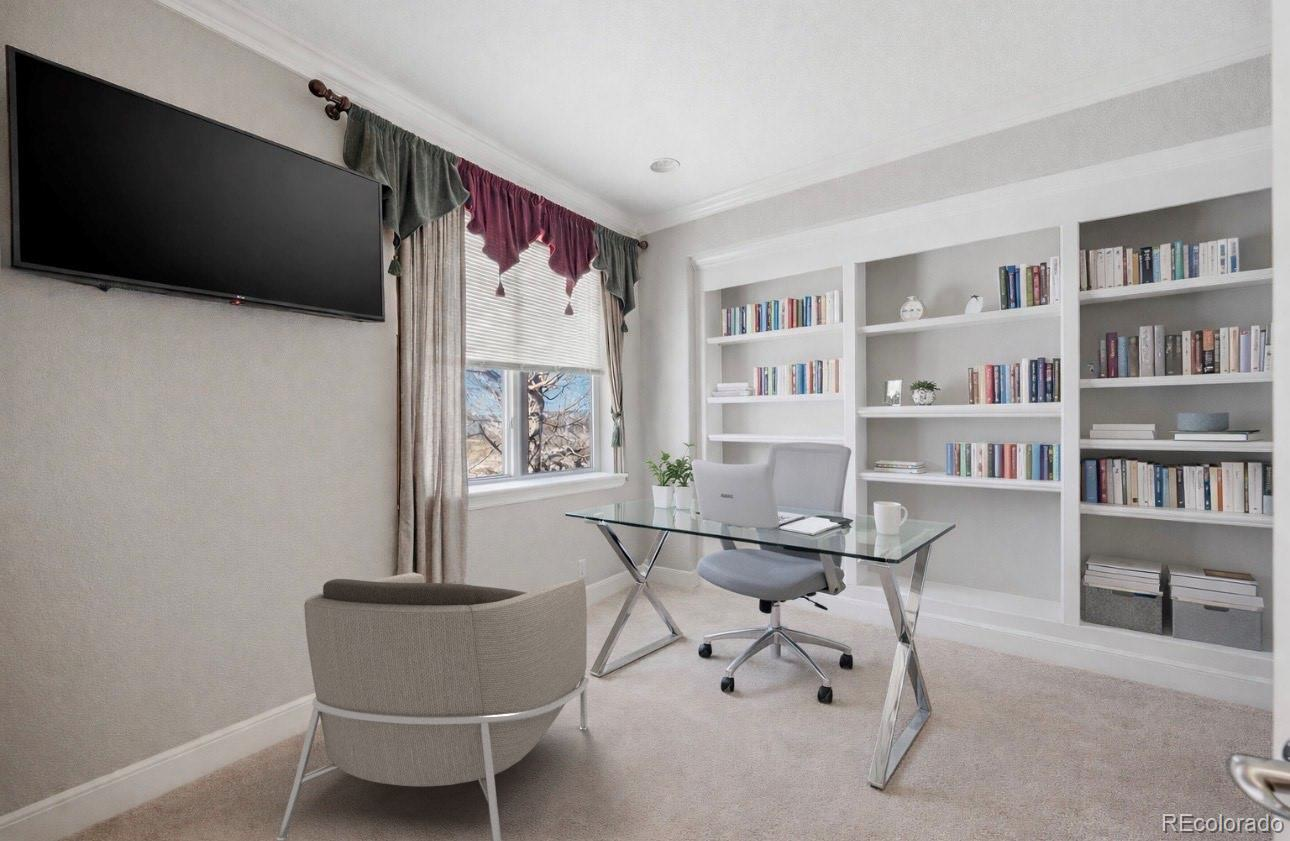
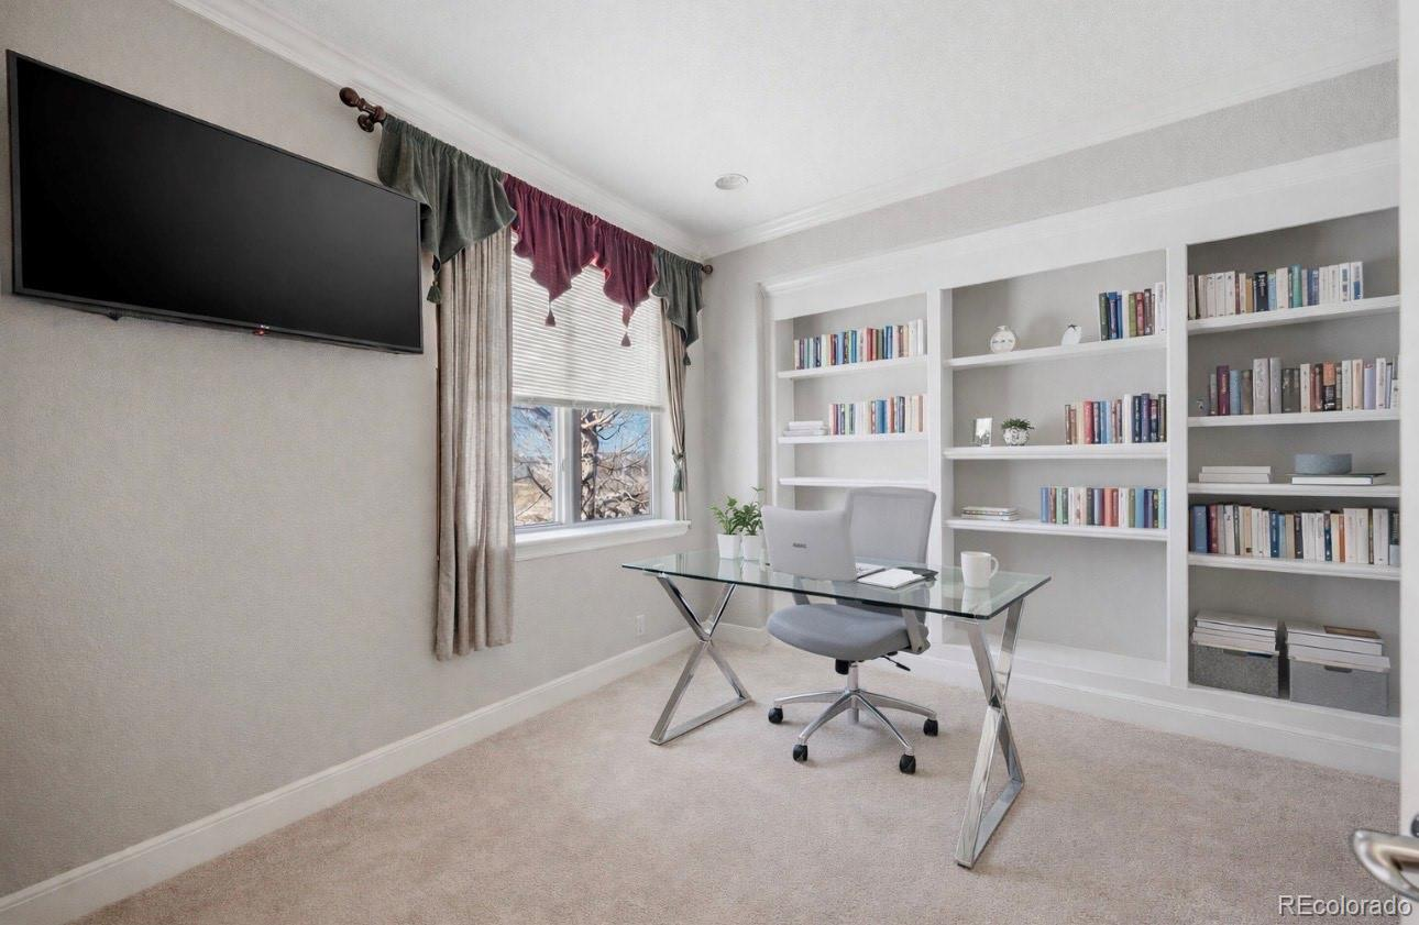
- armchair (451, 664)
